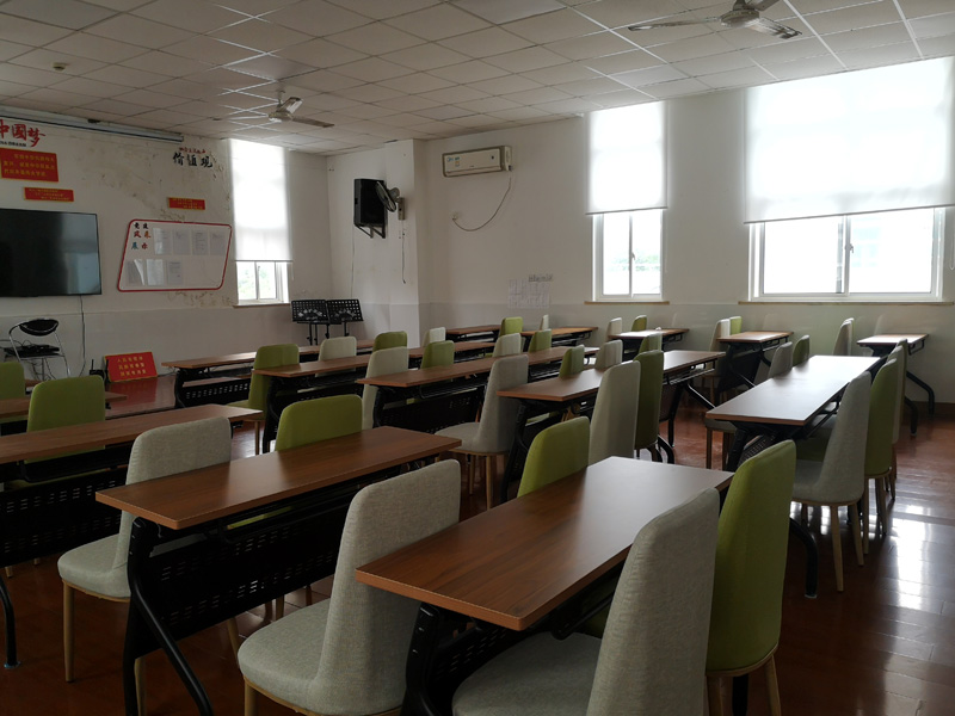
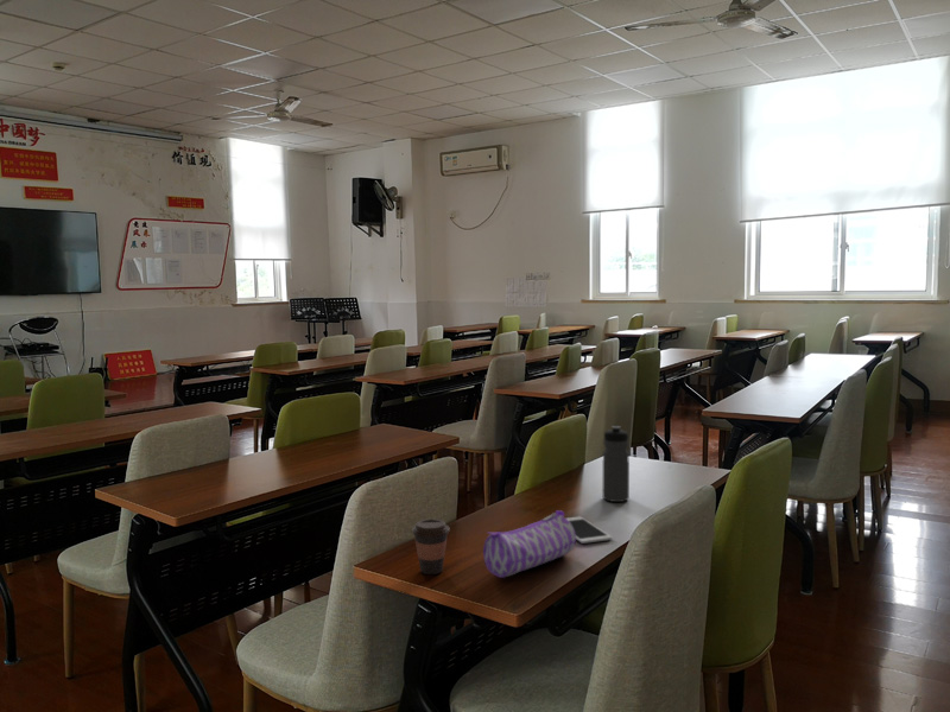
+ water bottle (615, 462)
+ cell phone (581, 529)
+ pencil case (531, 542)
+ coffee cup (431, 547)
